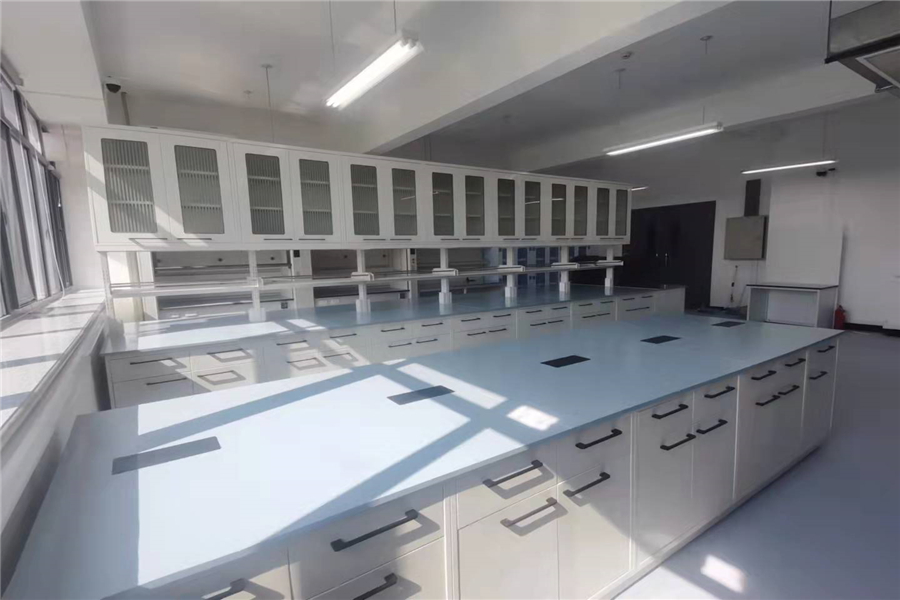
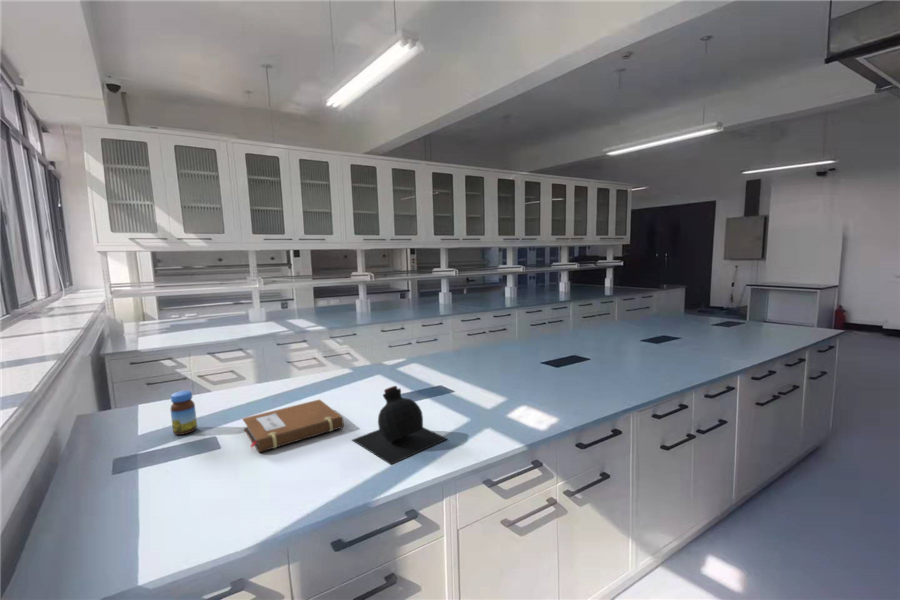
+ bottle (398, 413)
+ notebook (290, 423)
+ jar (183, 411)
